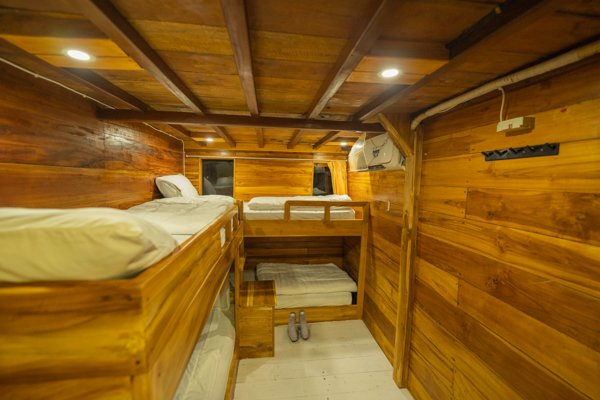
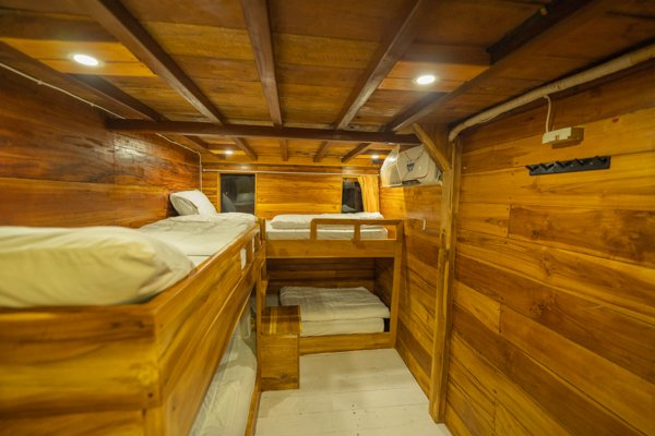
- boots (299, 324)
